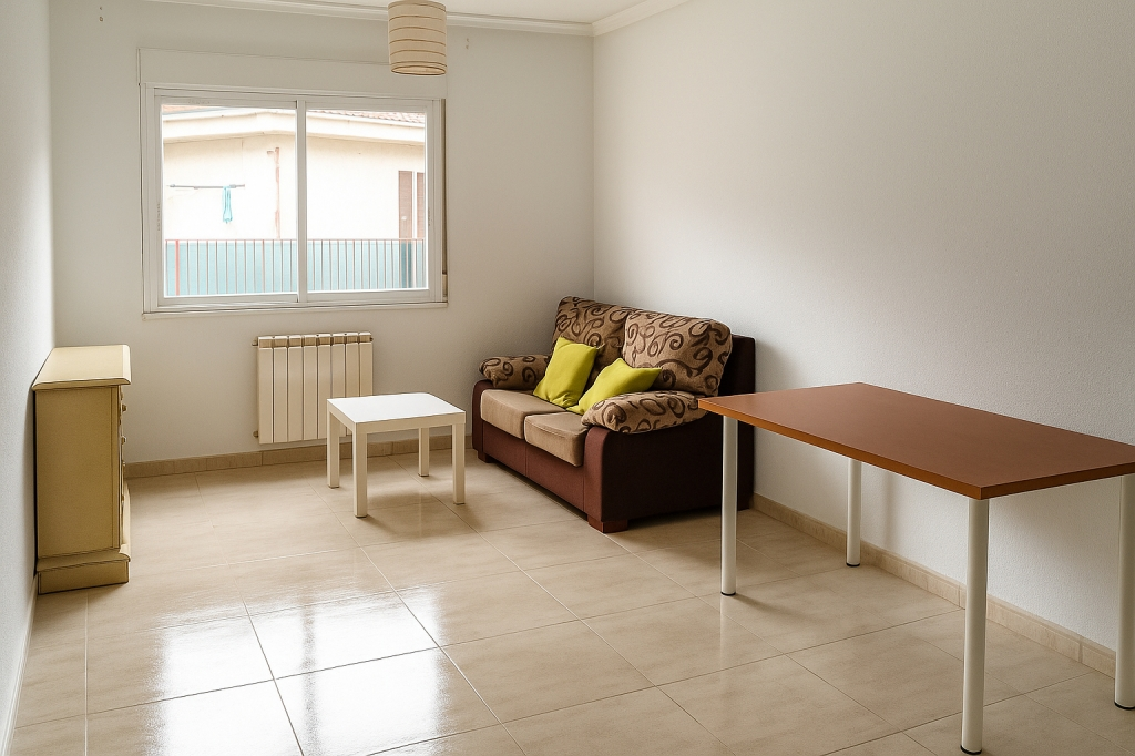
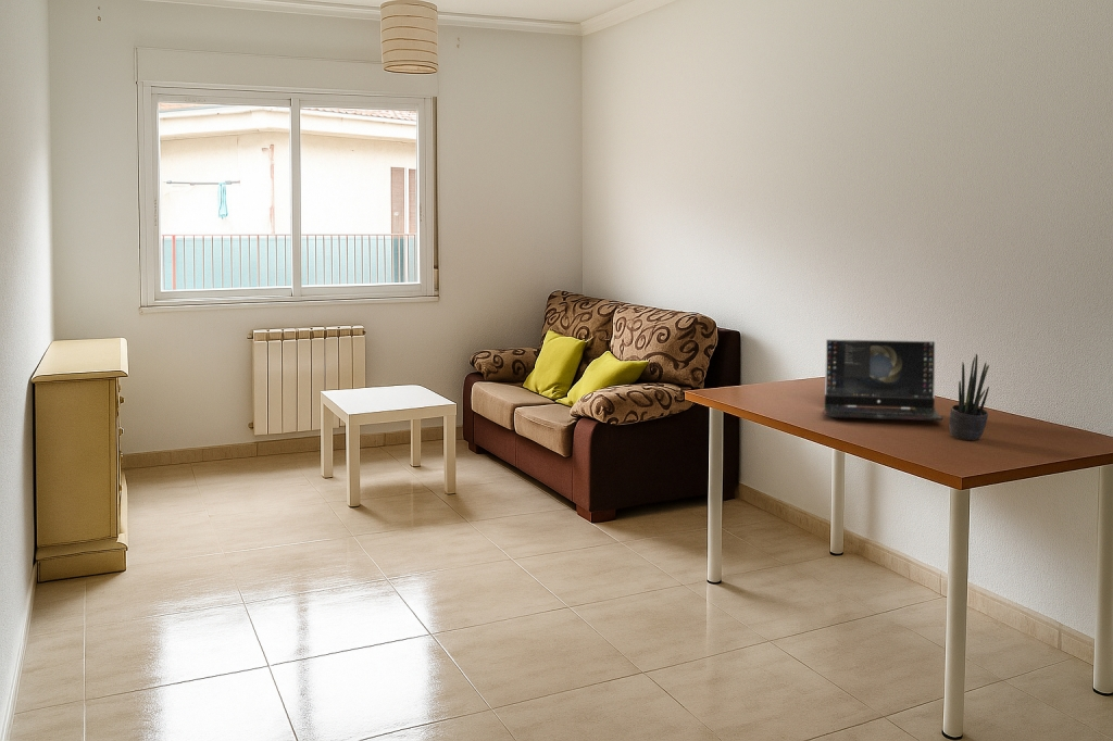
+ potted plant (972, 397)
+ laptop computer (880, 378)
